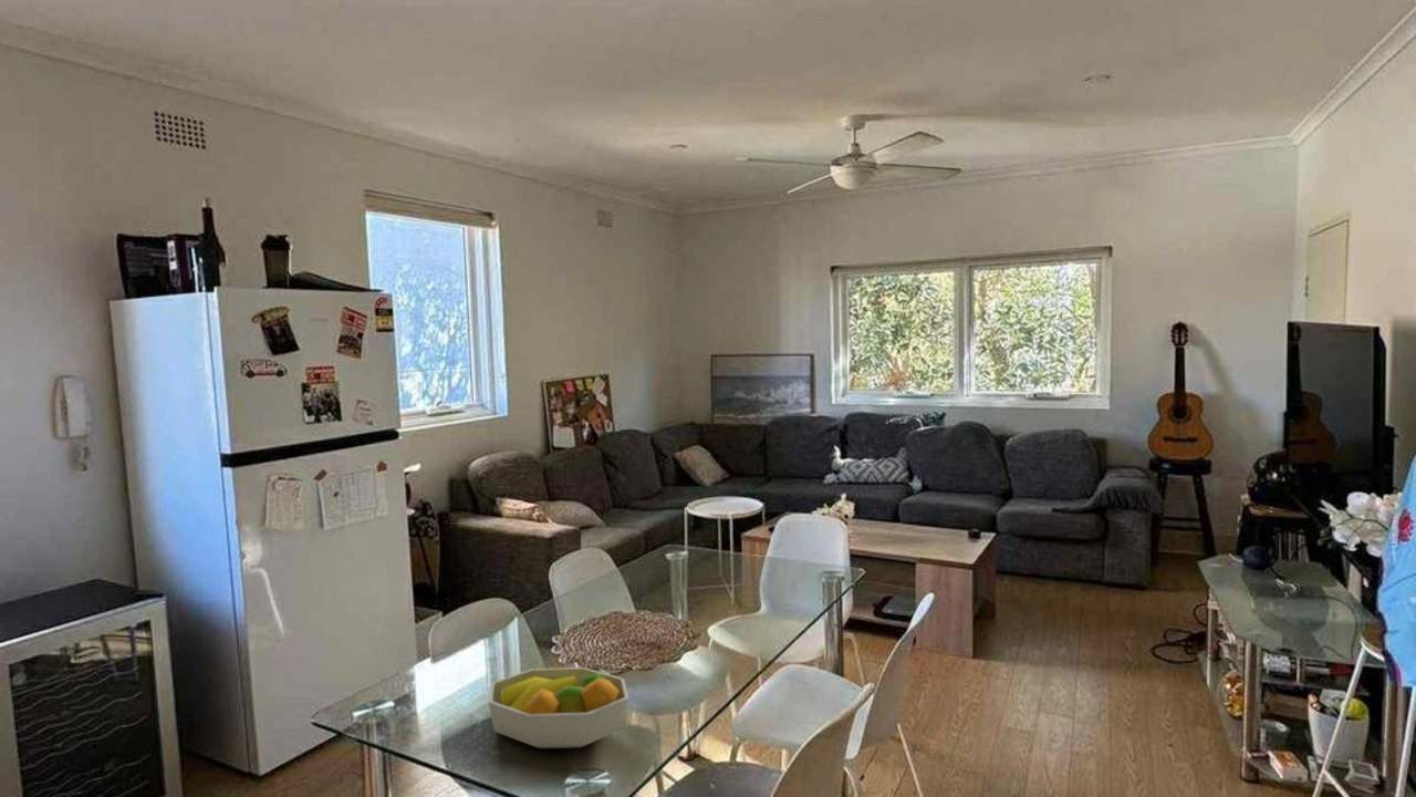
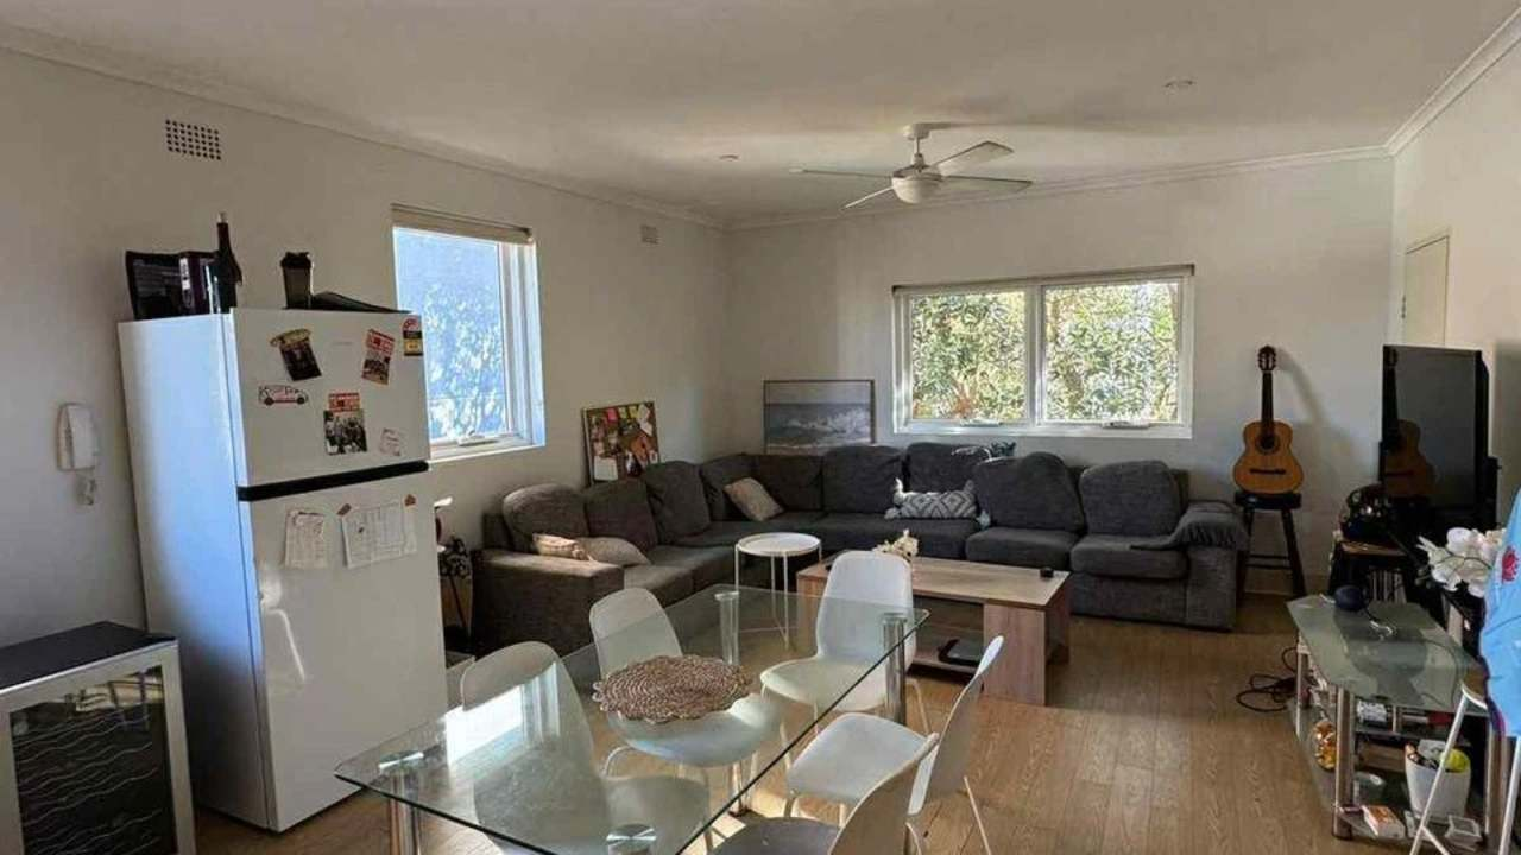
- fruit bowl (558, 701)
